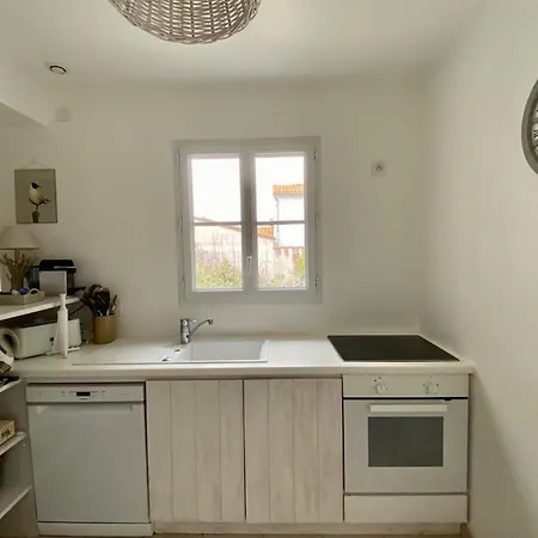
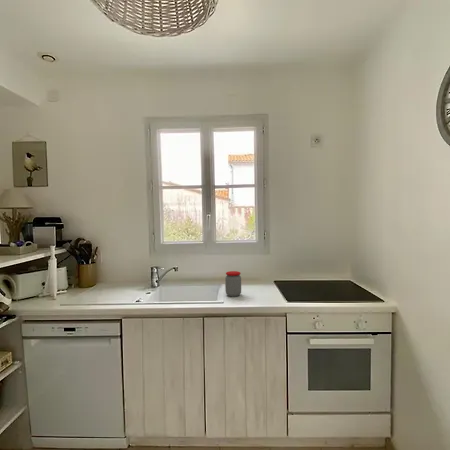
+ jar (233, 283)
